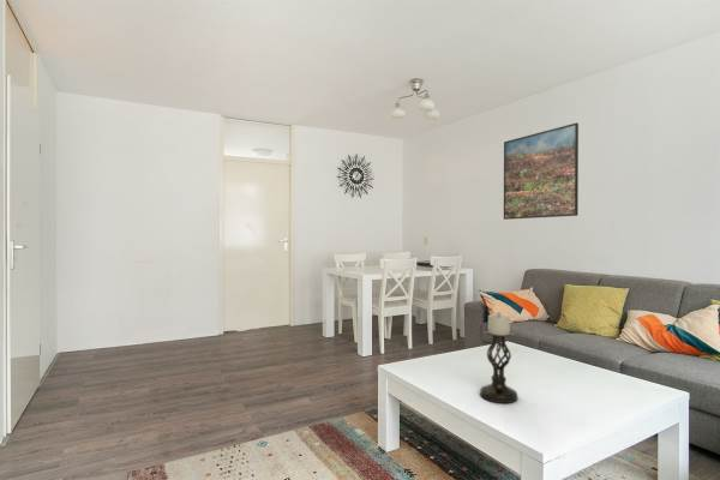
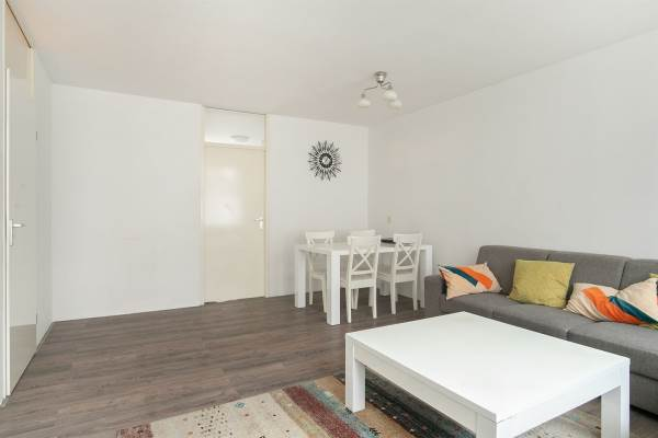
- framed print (538, 175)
- candle holder (498, 354)
